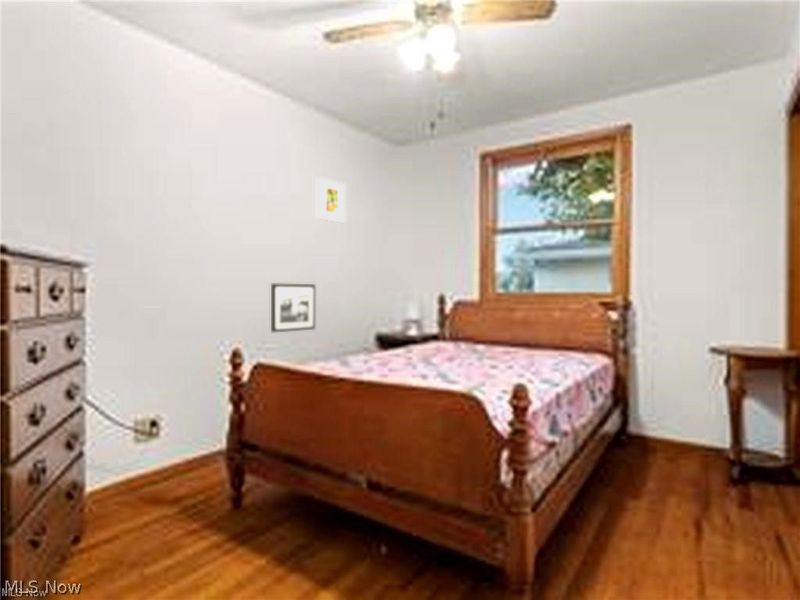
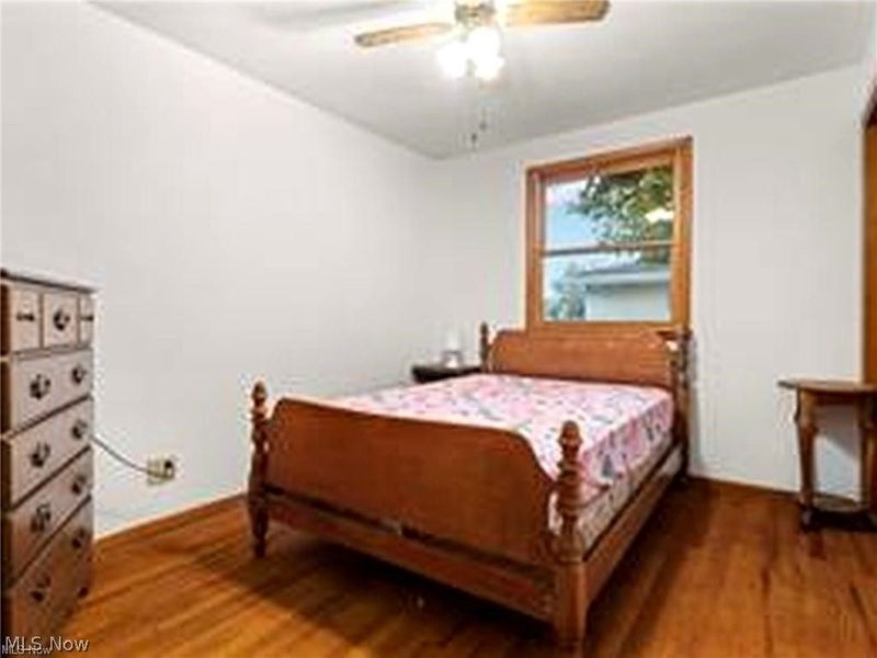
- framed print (331, 200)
- picture frame (294, 307)
